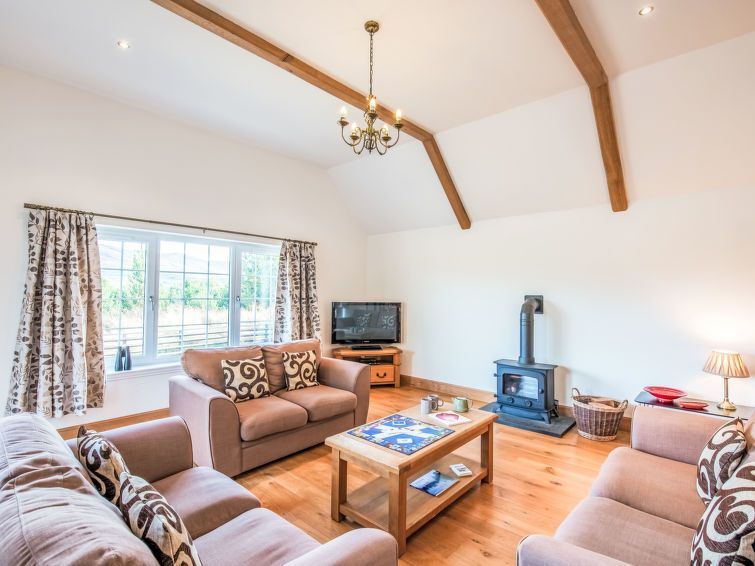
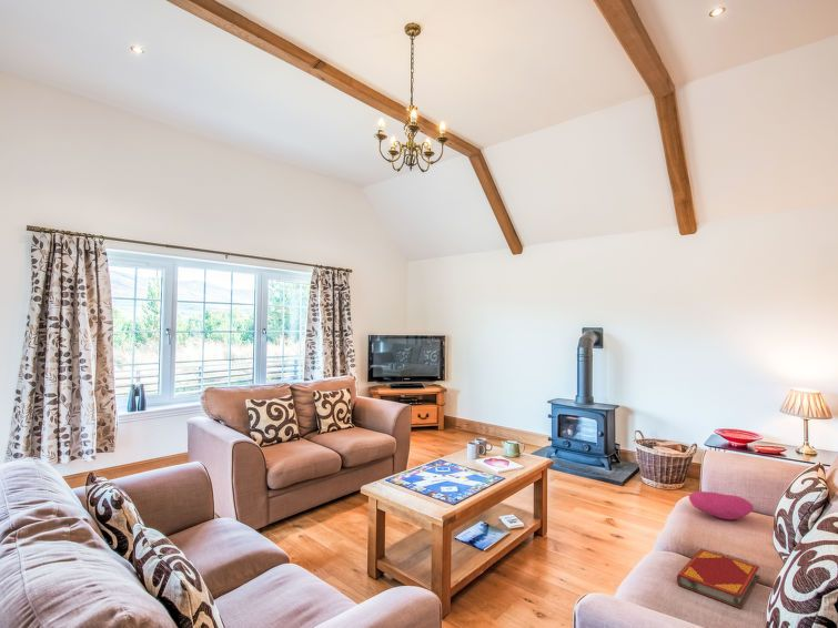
+ hardback book (718, 575)
+ cushion (719, 505)
